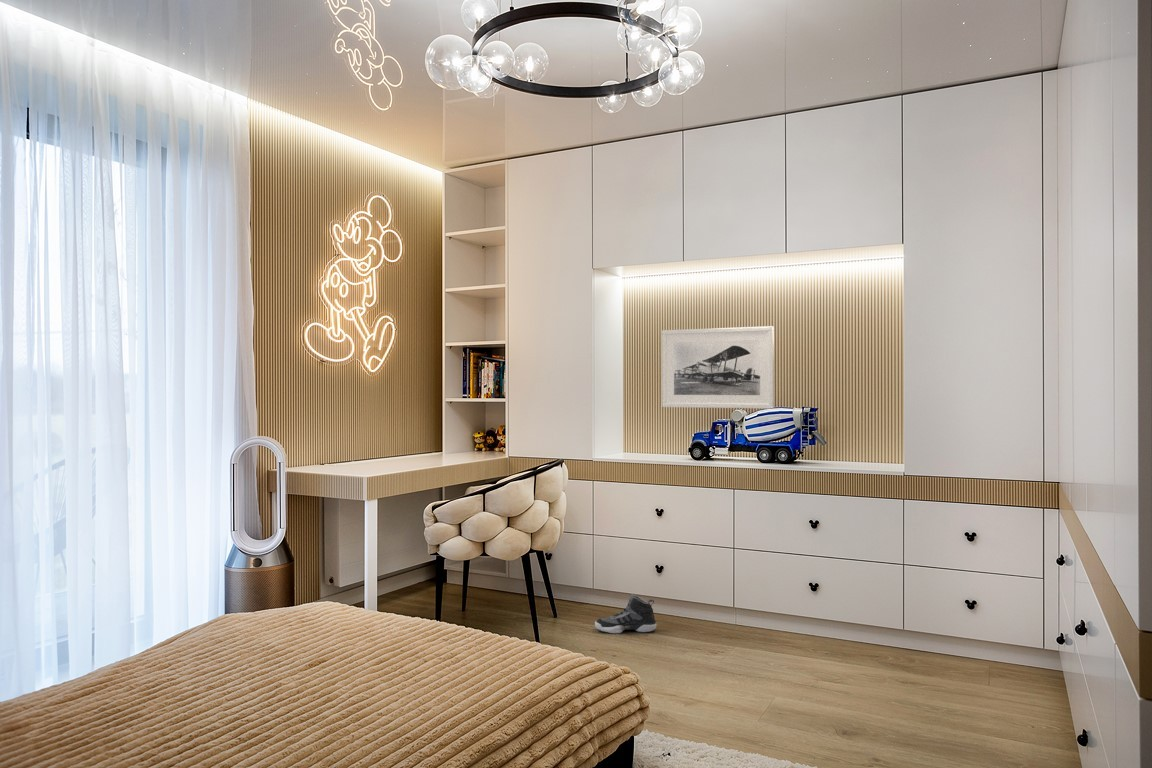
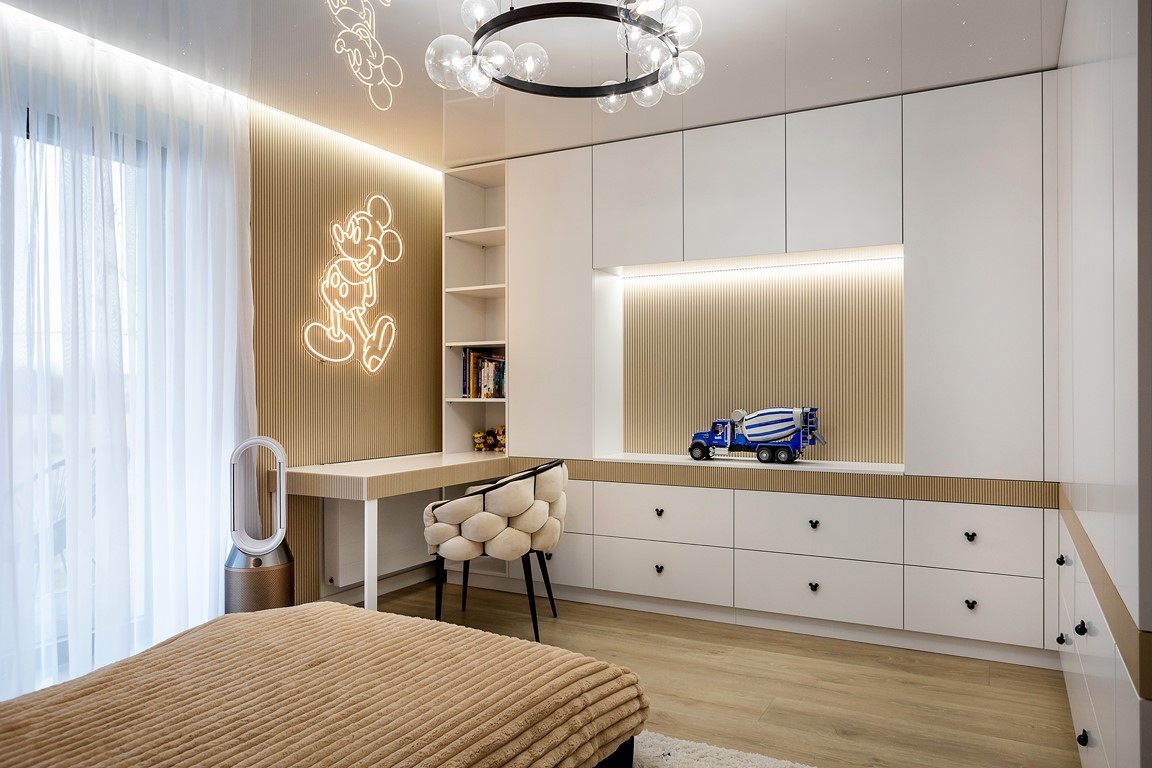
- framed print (716, 368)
- sneaker (625, 612)
